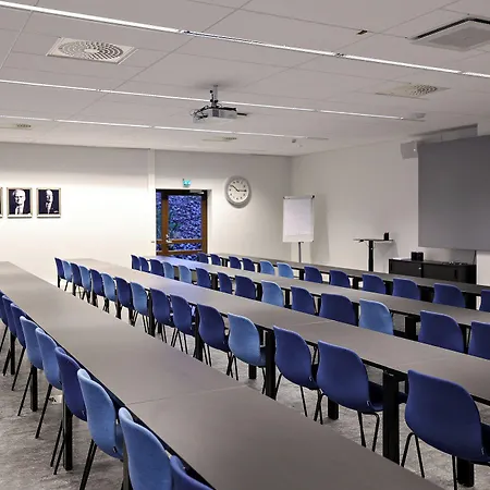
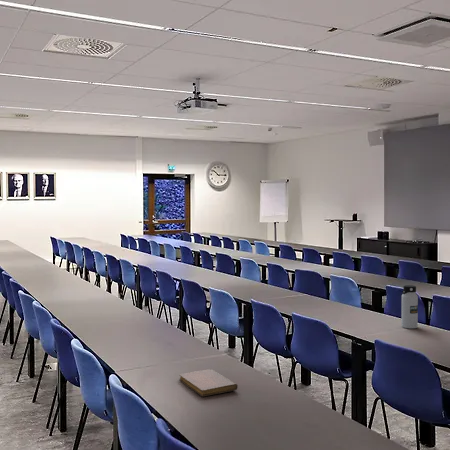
+ notebook (207, 381)
+ water bottle (409, 306)
